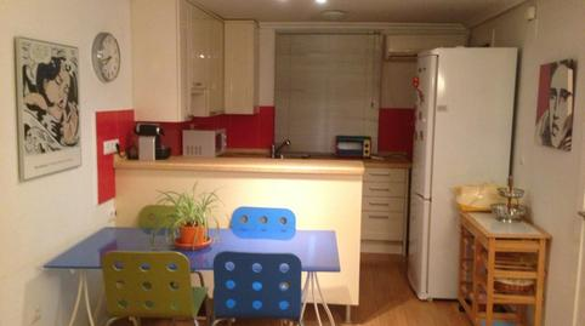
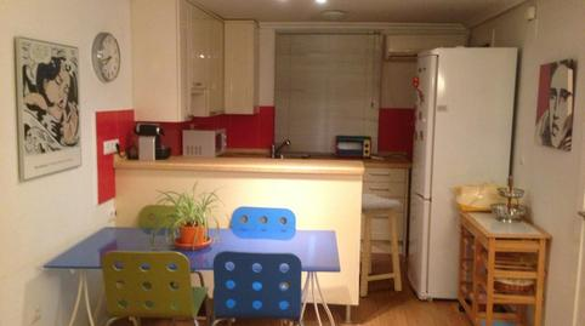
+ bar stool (367, 240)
